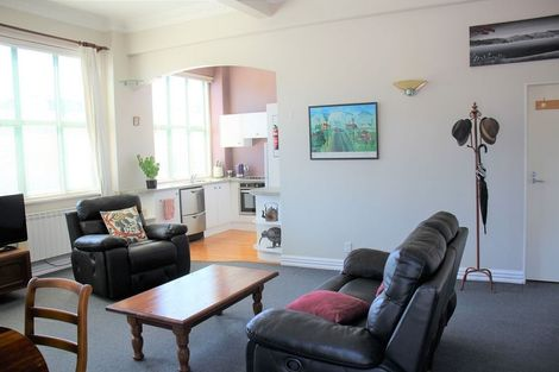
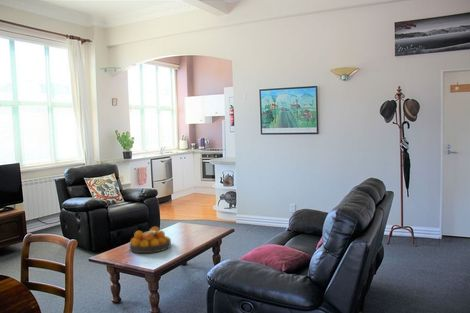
+ fruit bowl (150, 238)
